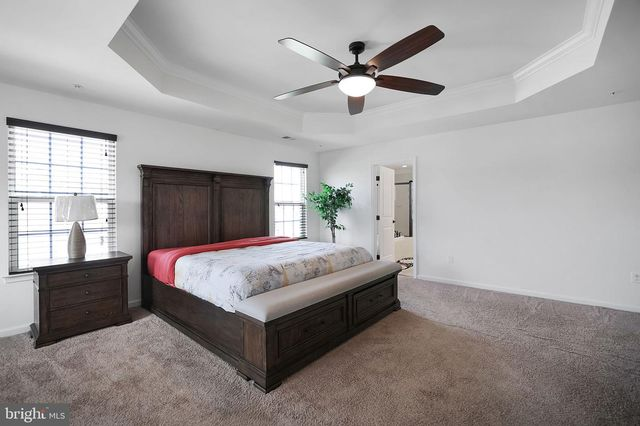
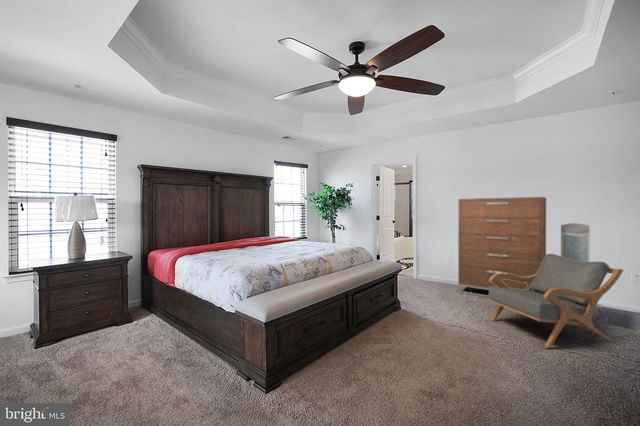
+ air purifier (574, 260)
+ dresser (500, 246)
+ armchair (548, 293)
